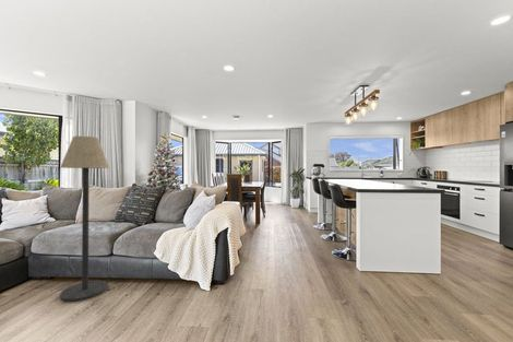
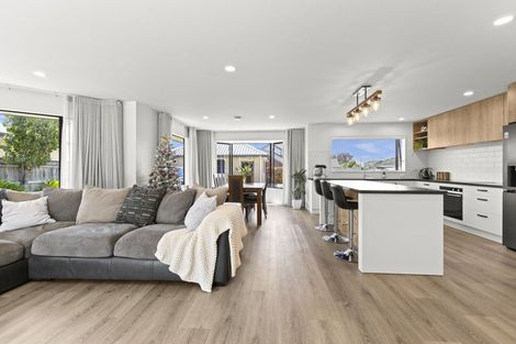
- floor lamp (85, 214)
